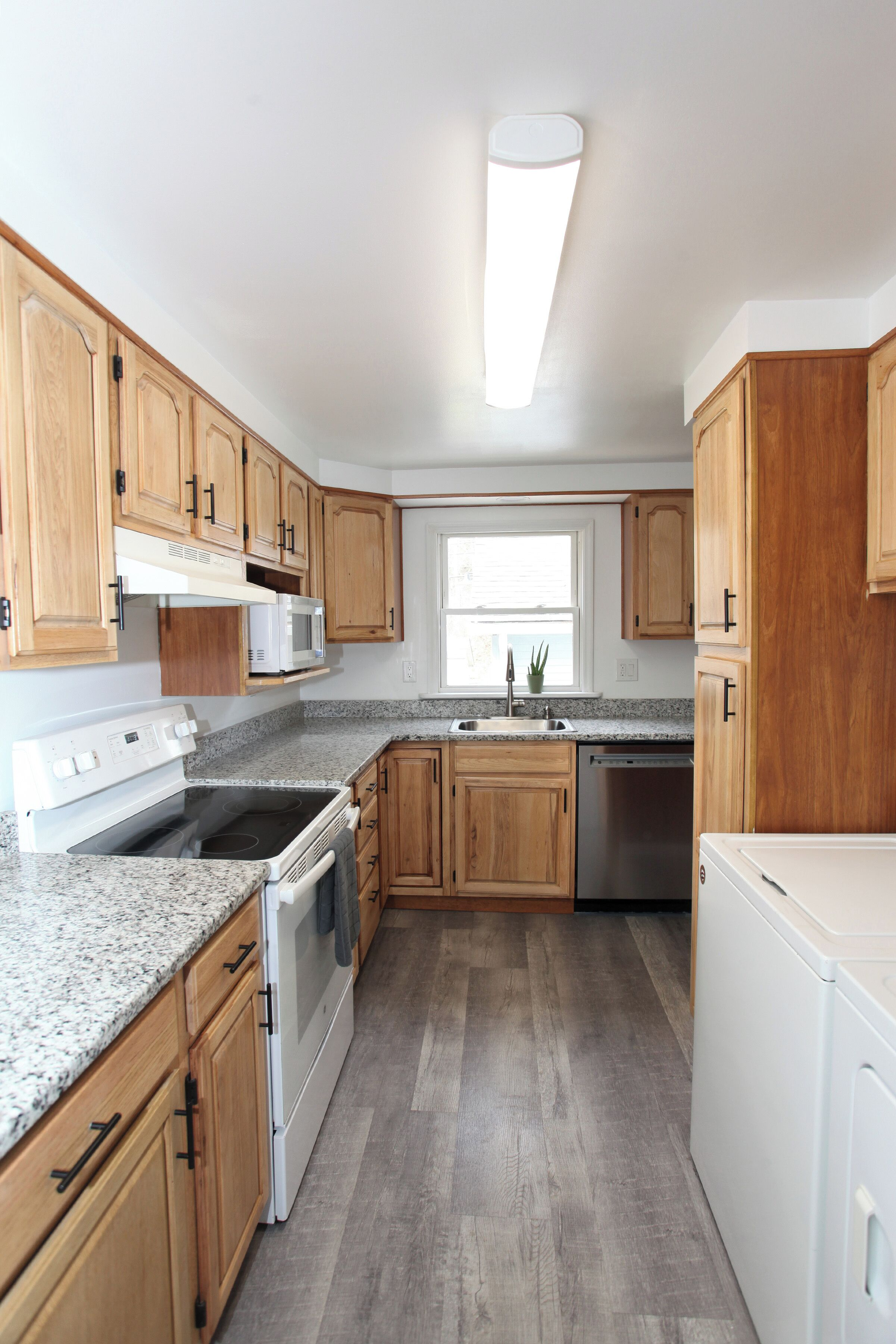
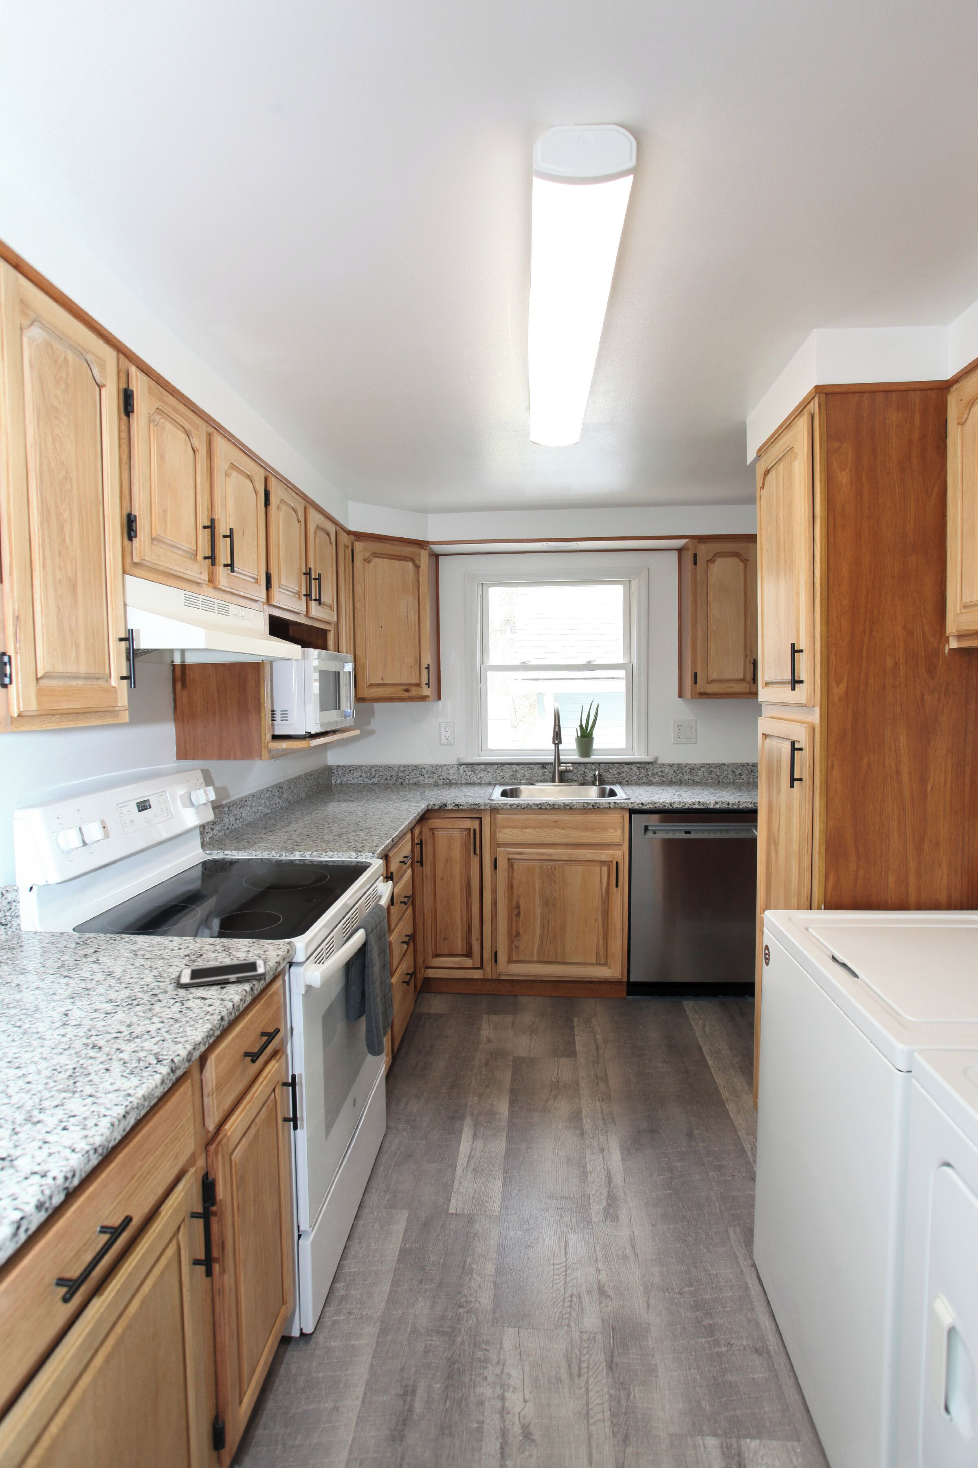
+ cell phone (224, 973)
